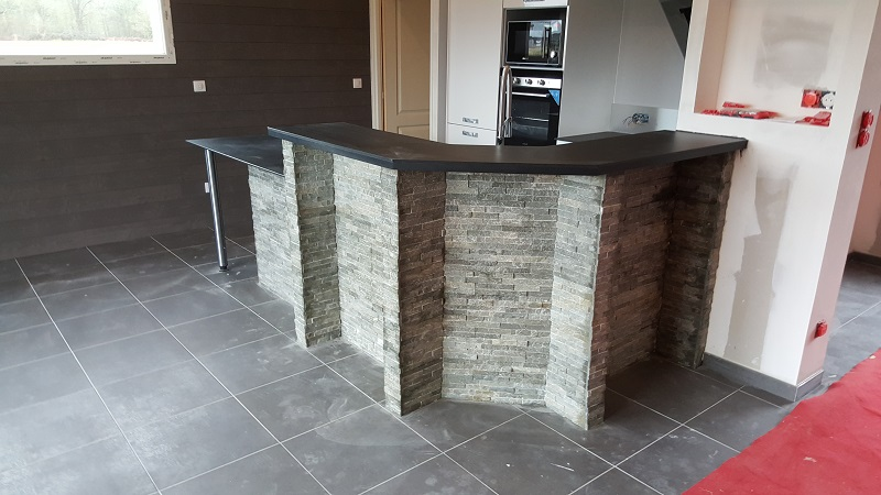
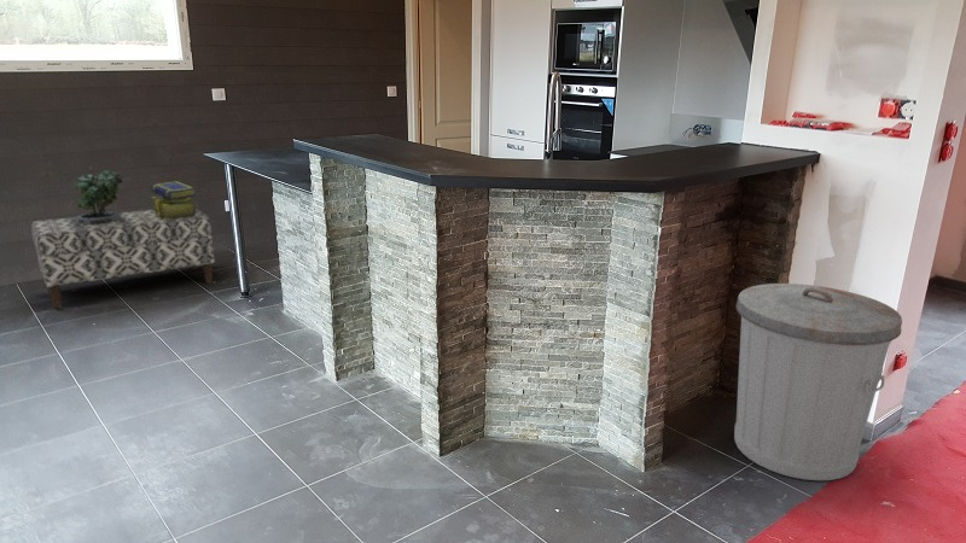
+ potted plant (98, 193)
+ trash can (805, 372)
+ stack of books (174, 199)
+ bench (127, 253)
